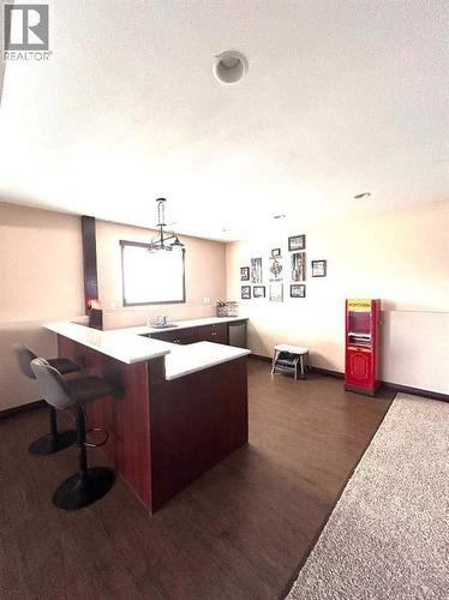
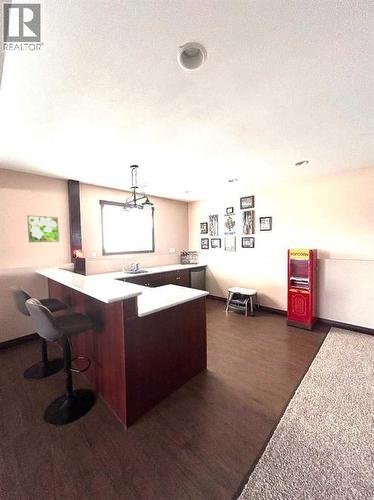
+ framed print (44, 229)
